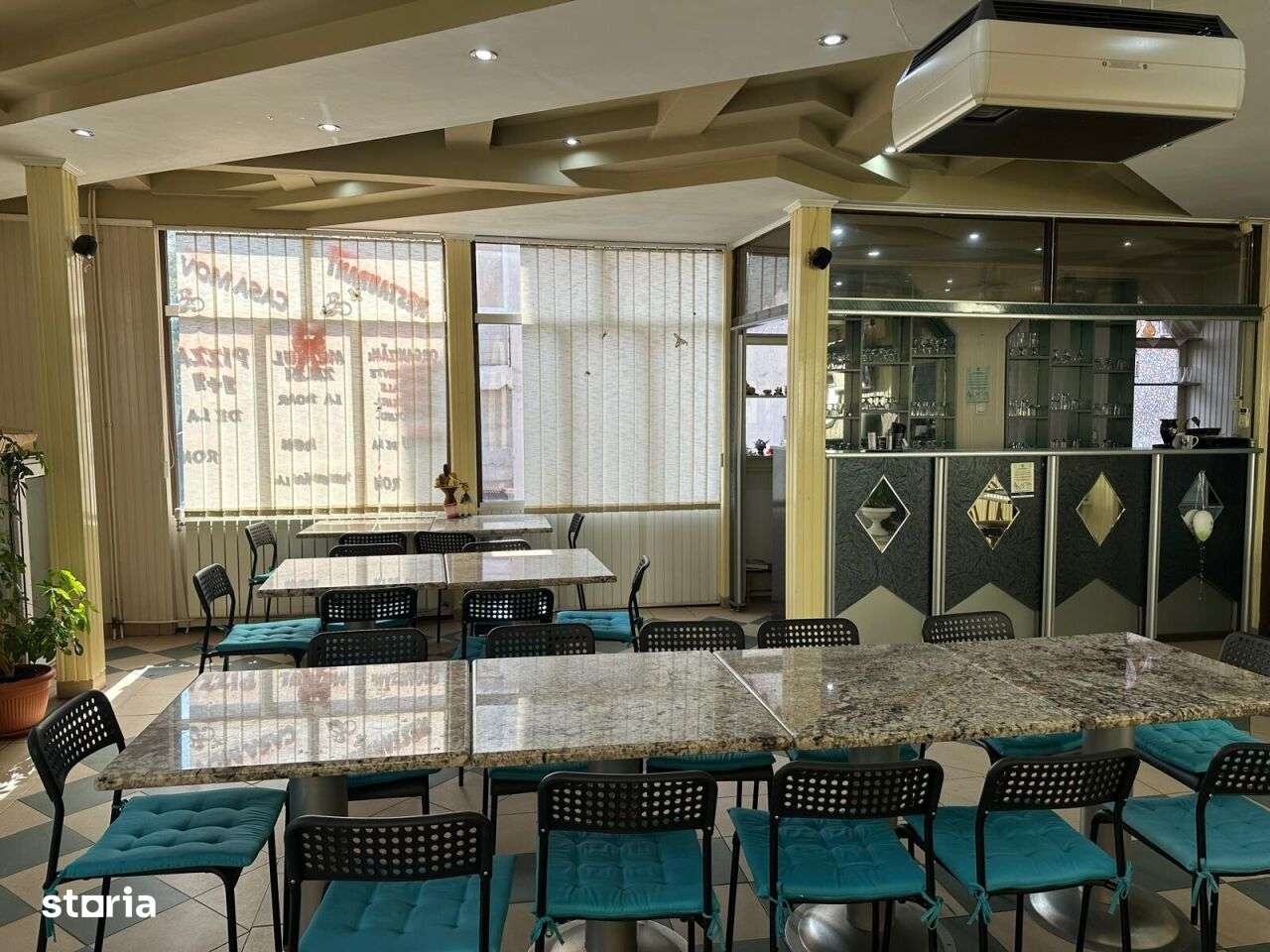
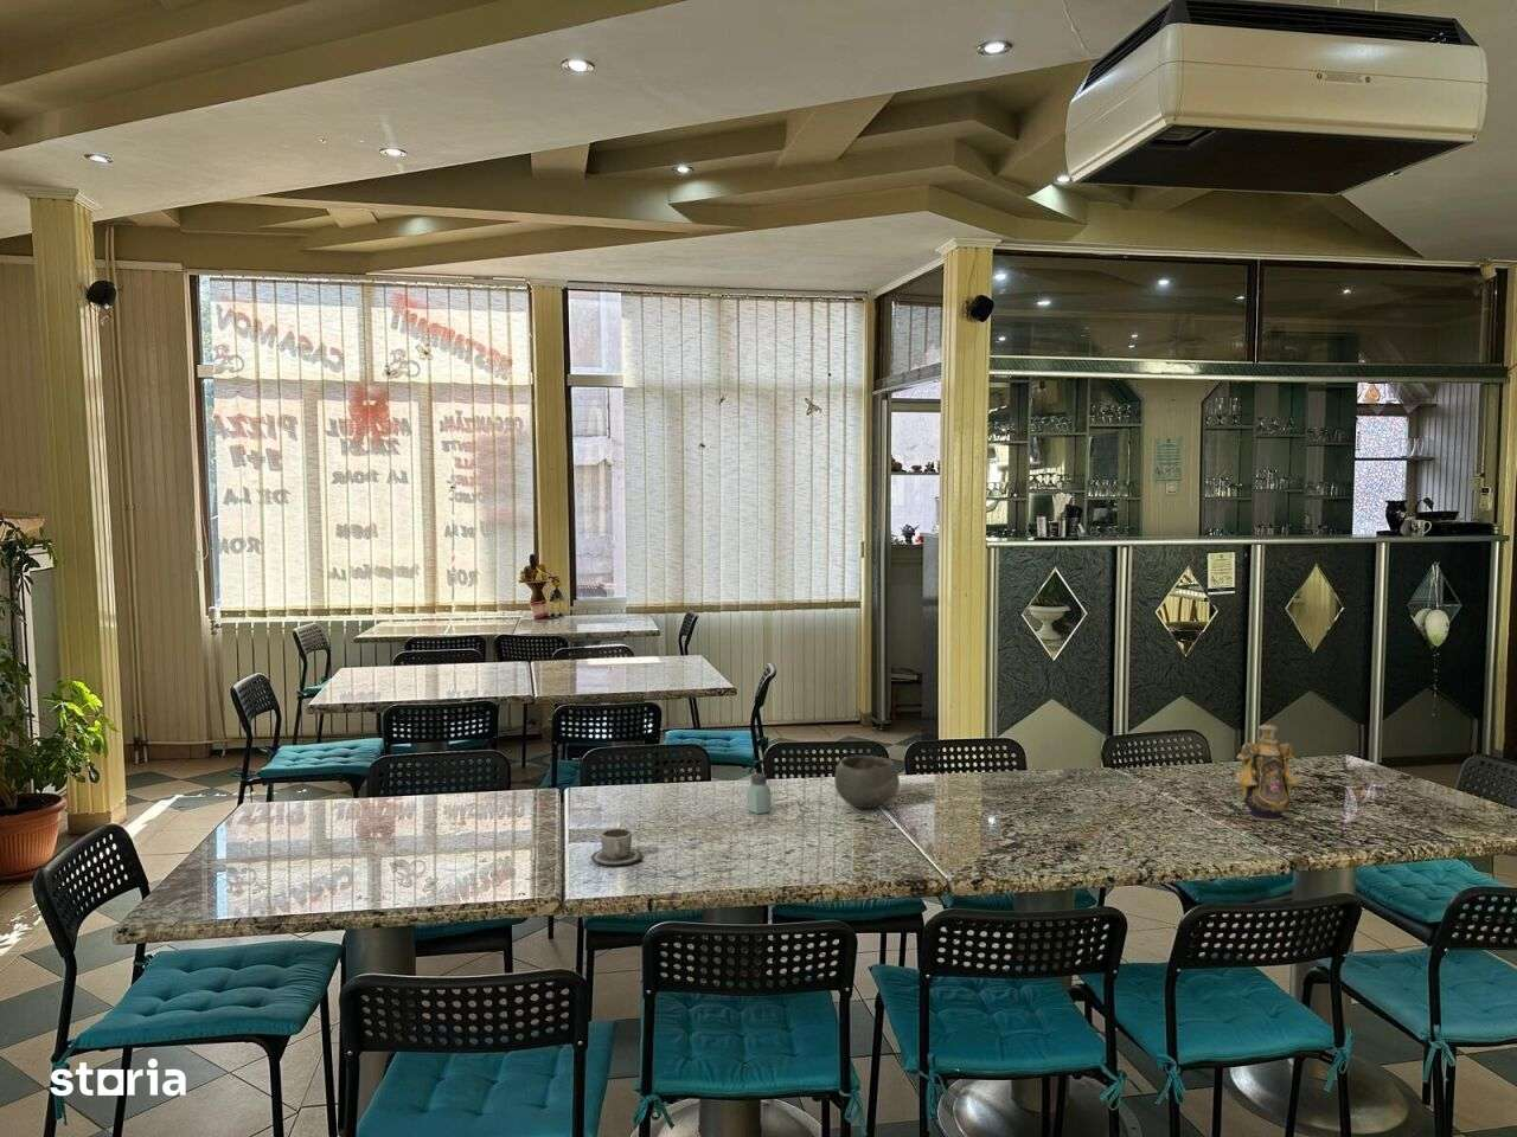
+ bowl (866, 782)
+ cup (616, 846)
+ saltshaker (758, 792)
+ decorative vase (1267, 772)
